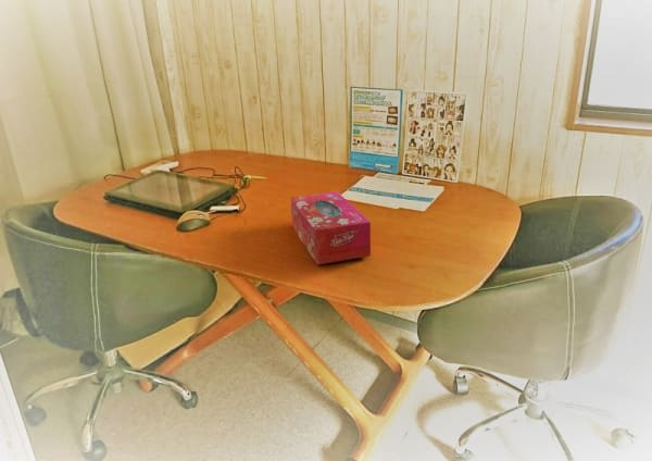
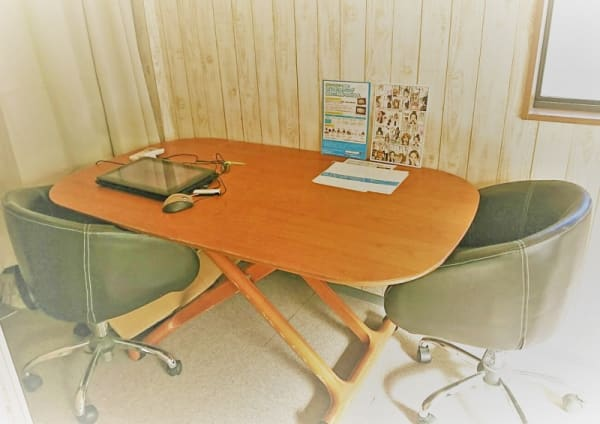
- tissue box (327, 224)
